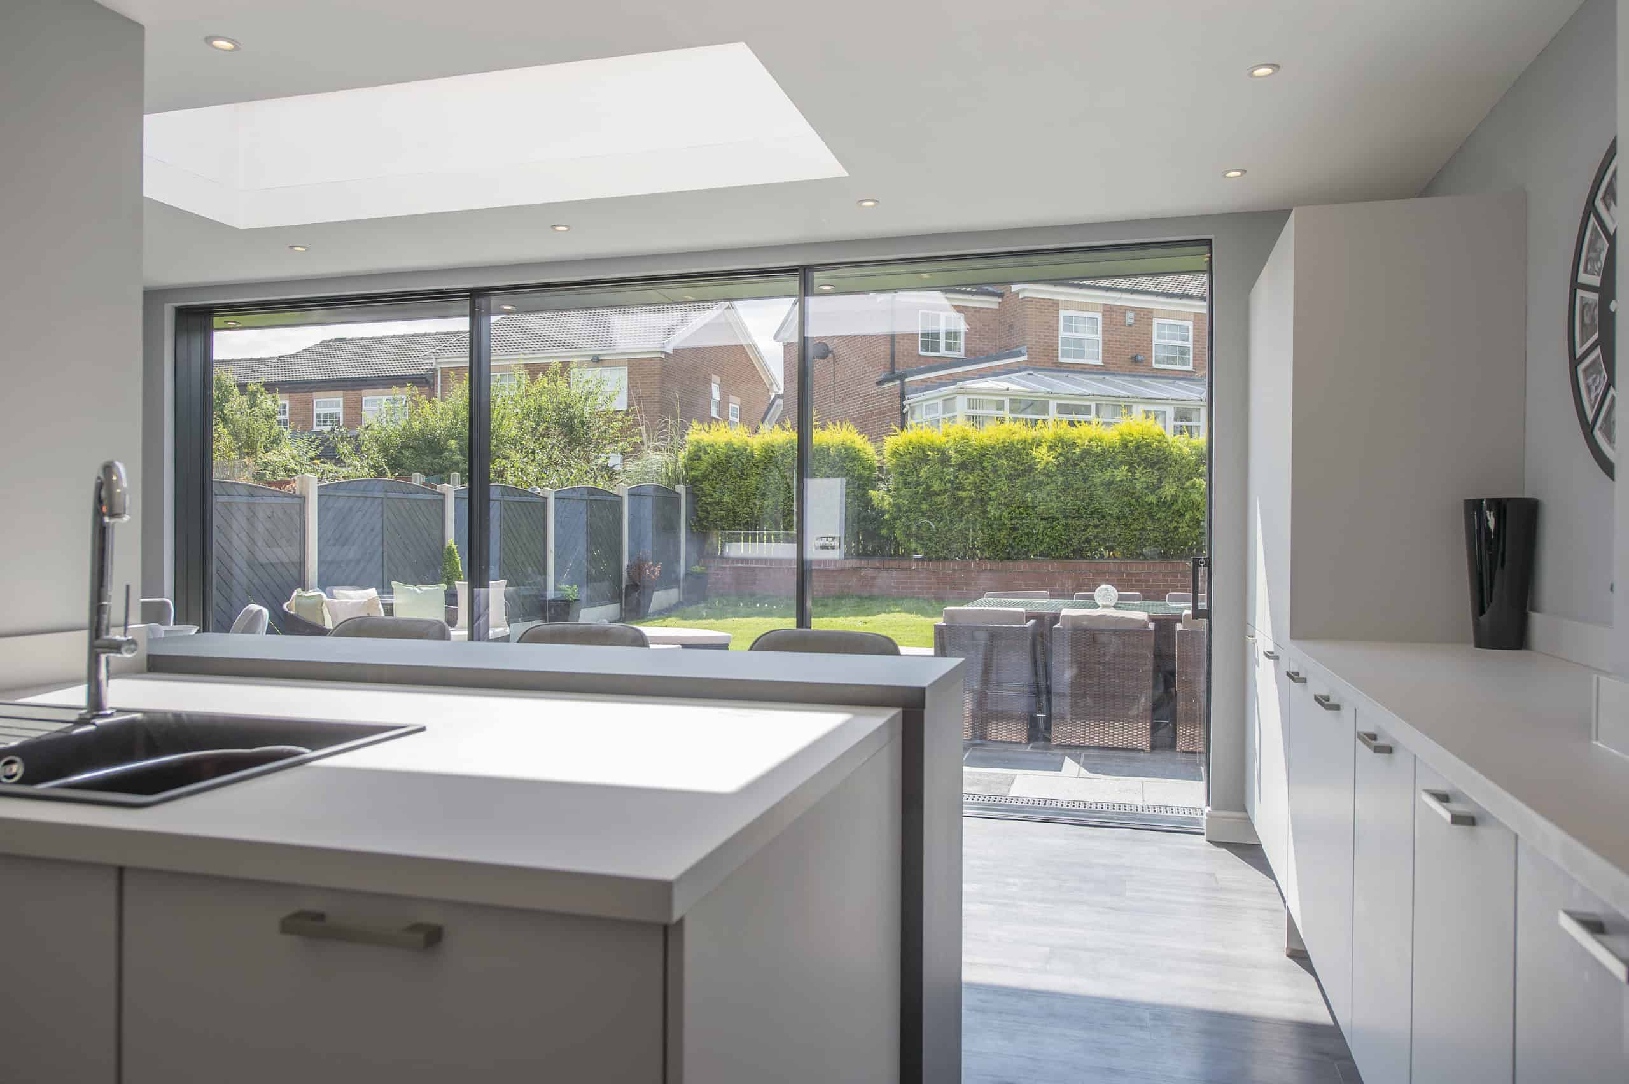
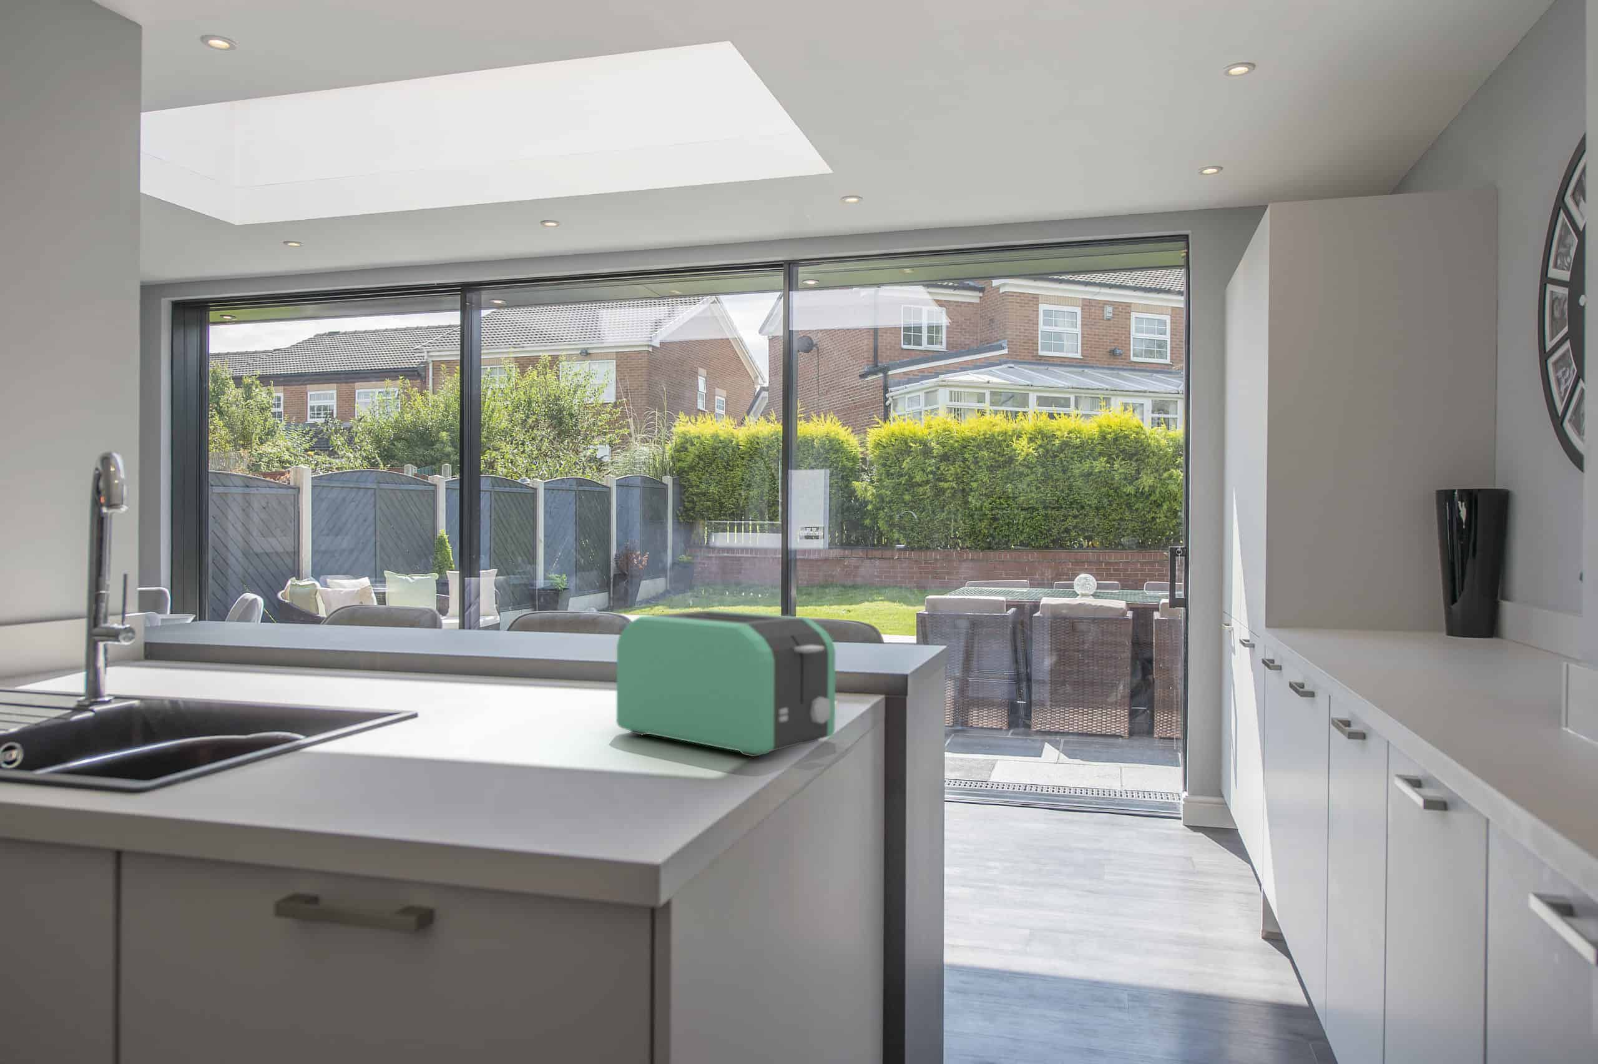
+ toaster (724, 677)
